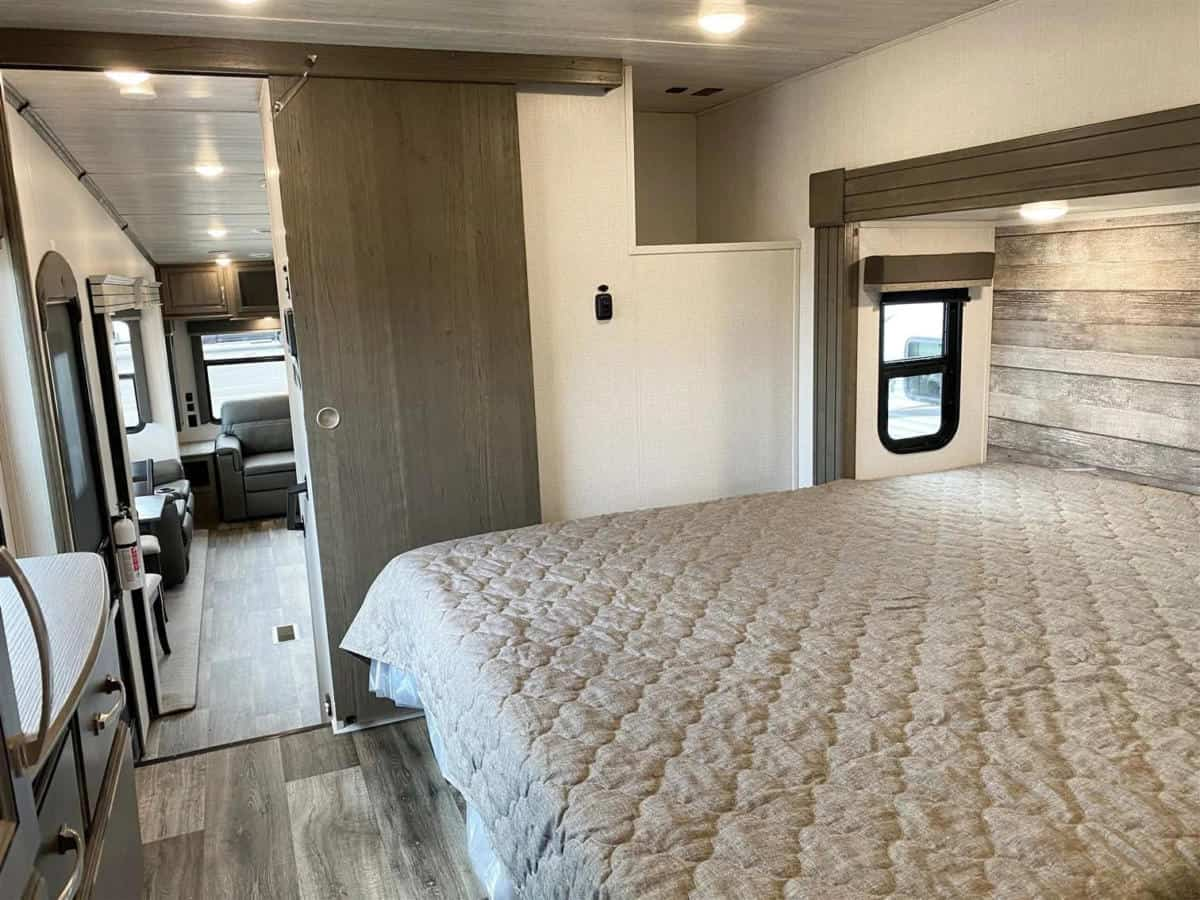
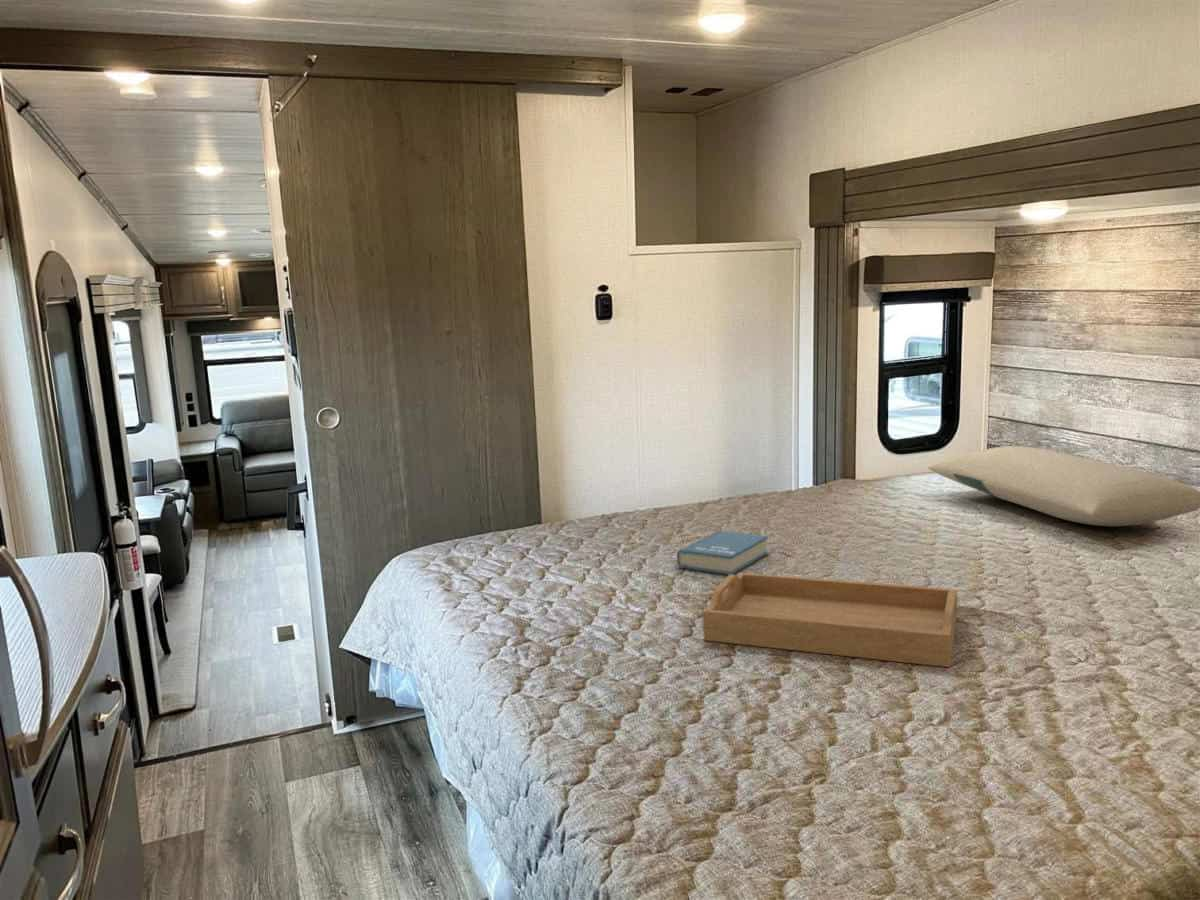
+ pillow (1052, 483)
+ serving tray (832, 610)
+ book (723, 551)
